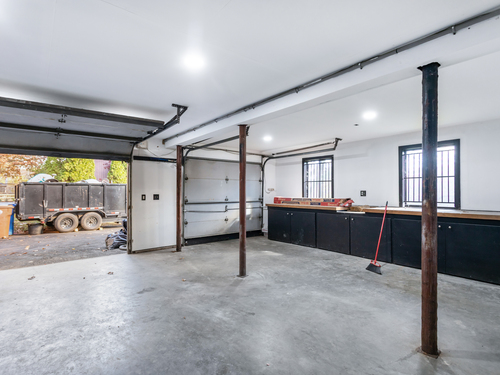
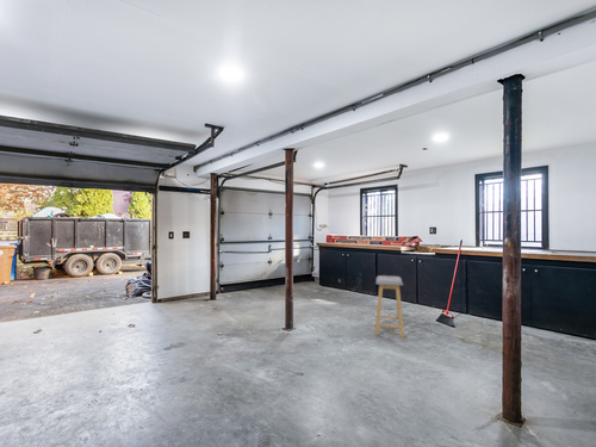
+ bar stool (380, 304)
